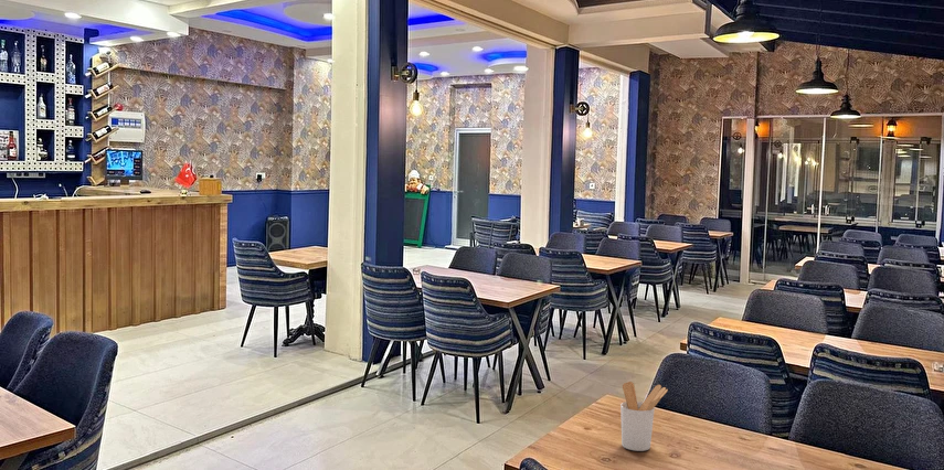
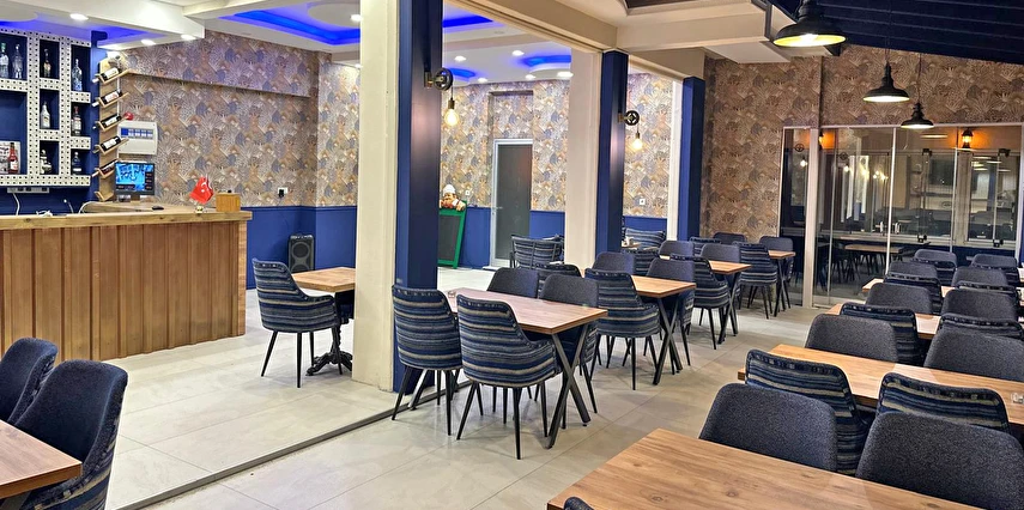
- utensil holder (644, 415)
